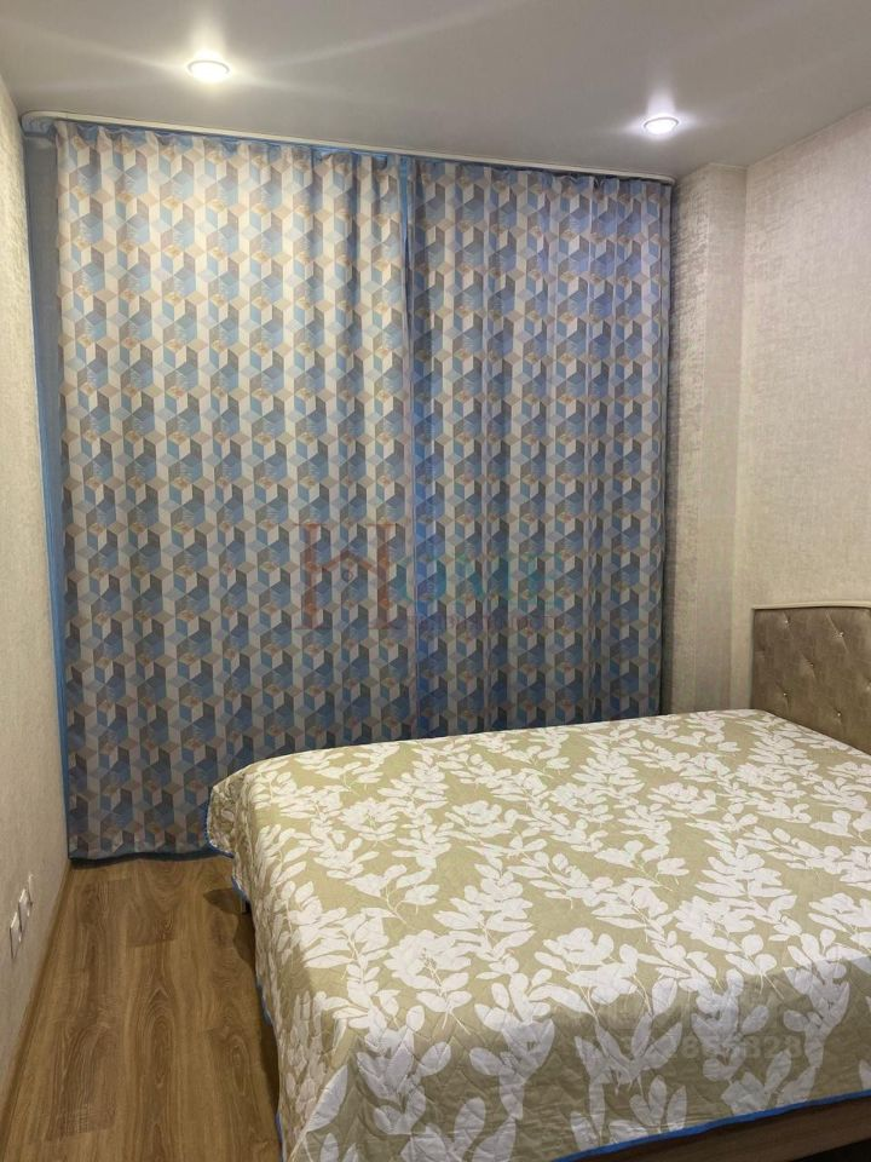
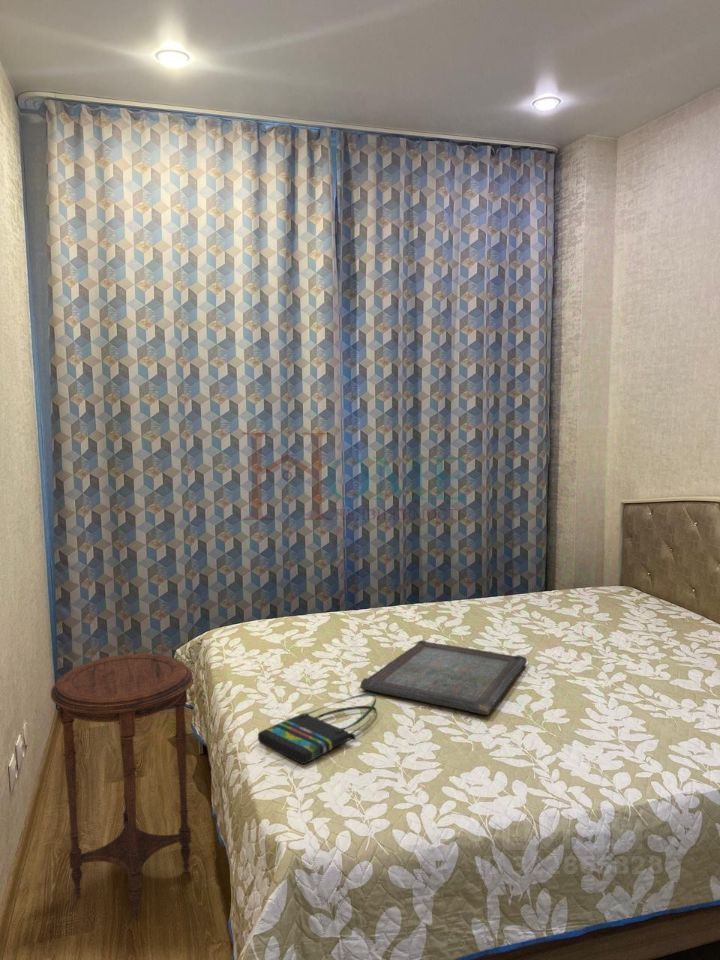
+ tote bag (330, 724)
+ serving tray (449, 673)
+ side table (128, 781)
